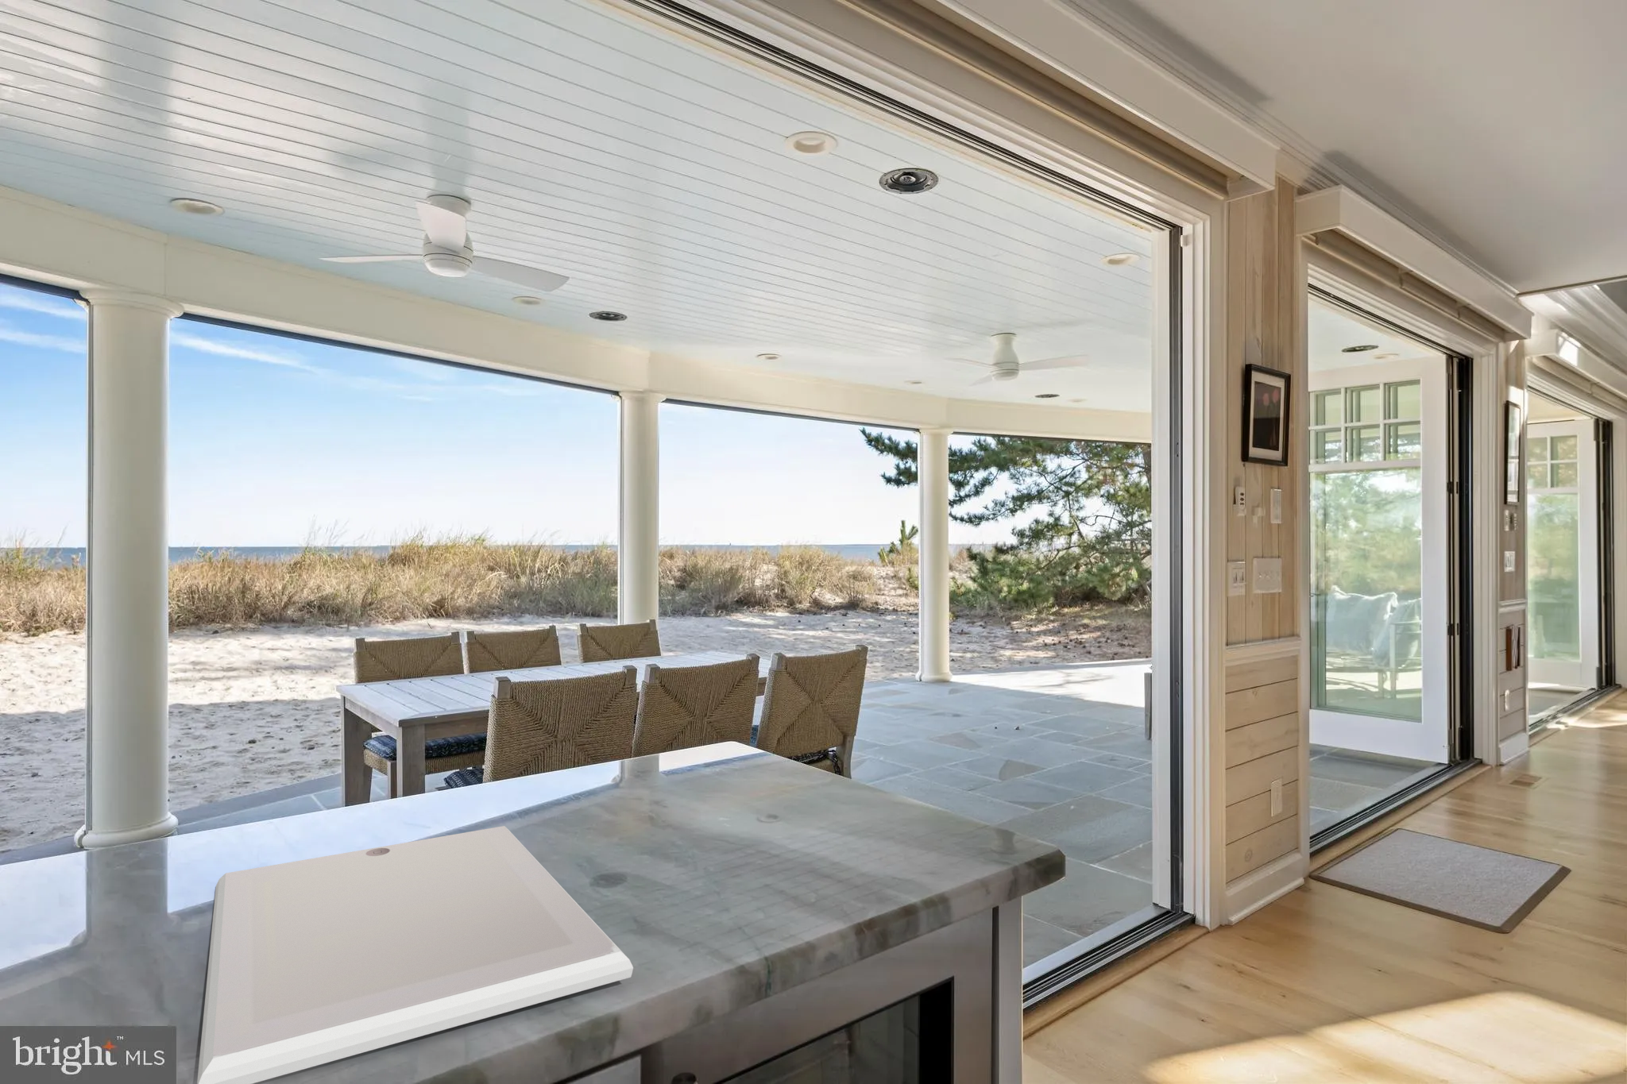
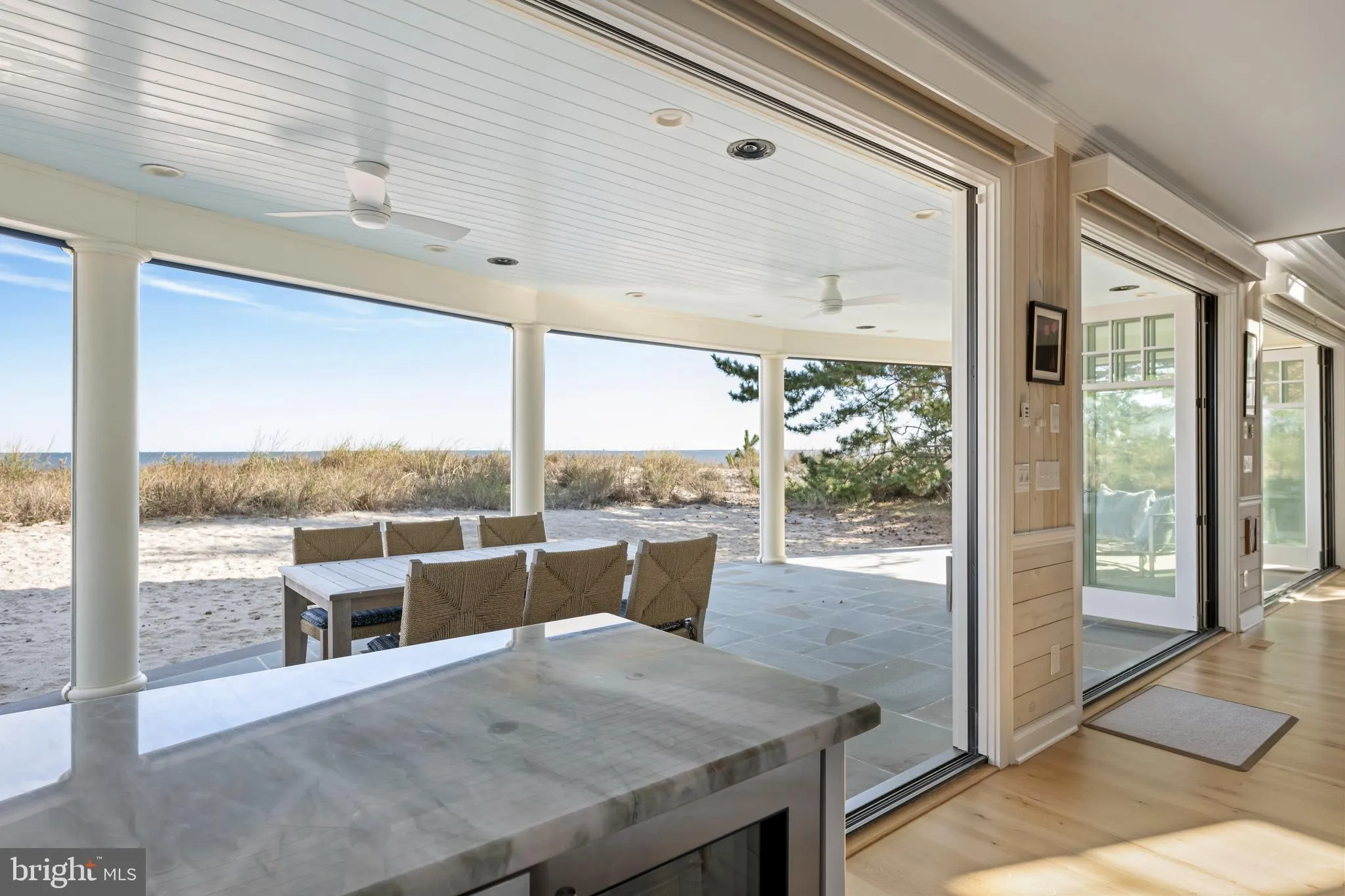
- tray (402, 918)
